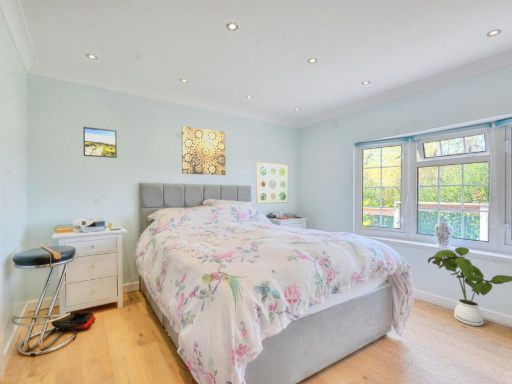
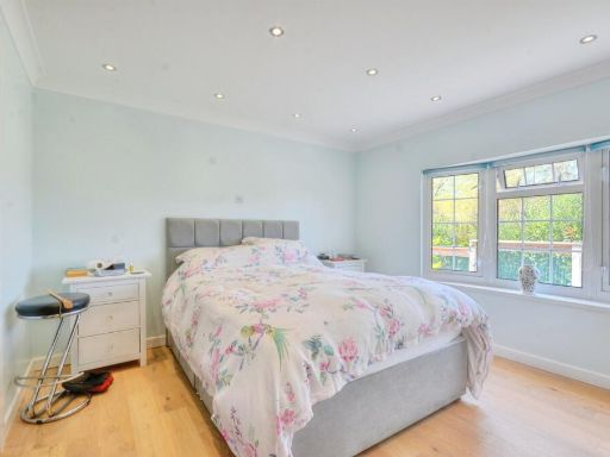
- wall art (204, 151)
- house plant (469, 285)
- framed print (100, 142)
- wall art (272, 183)
